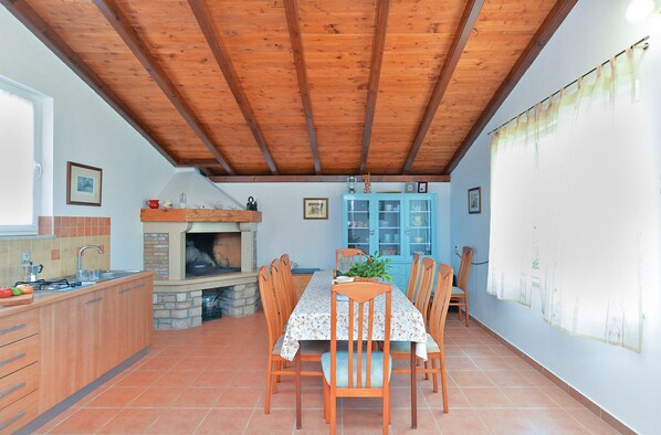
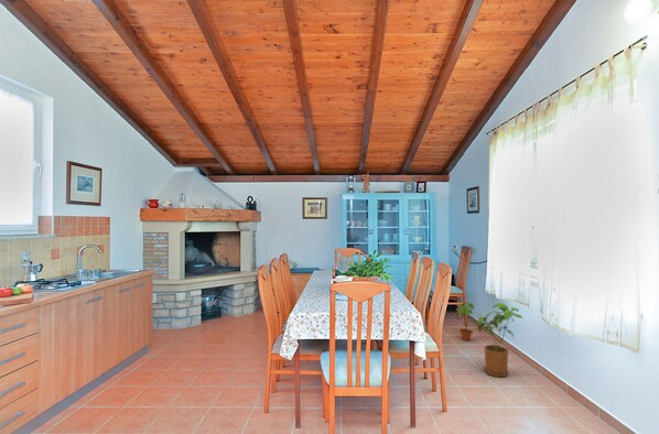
+ potted plant (466, 322)
+ house plant (495, 338)
